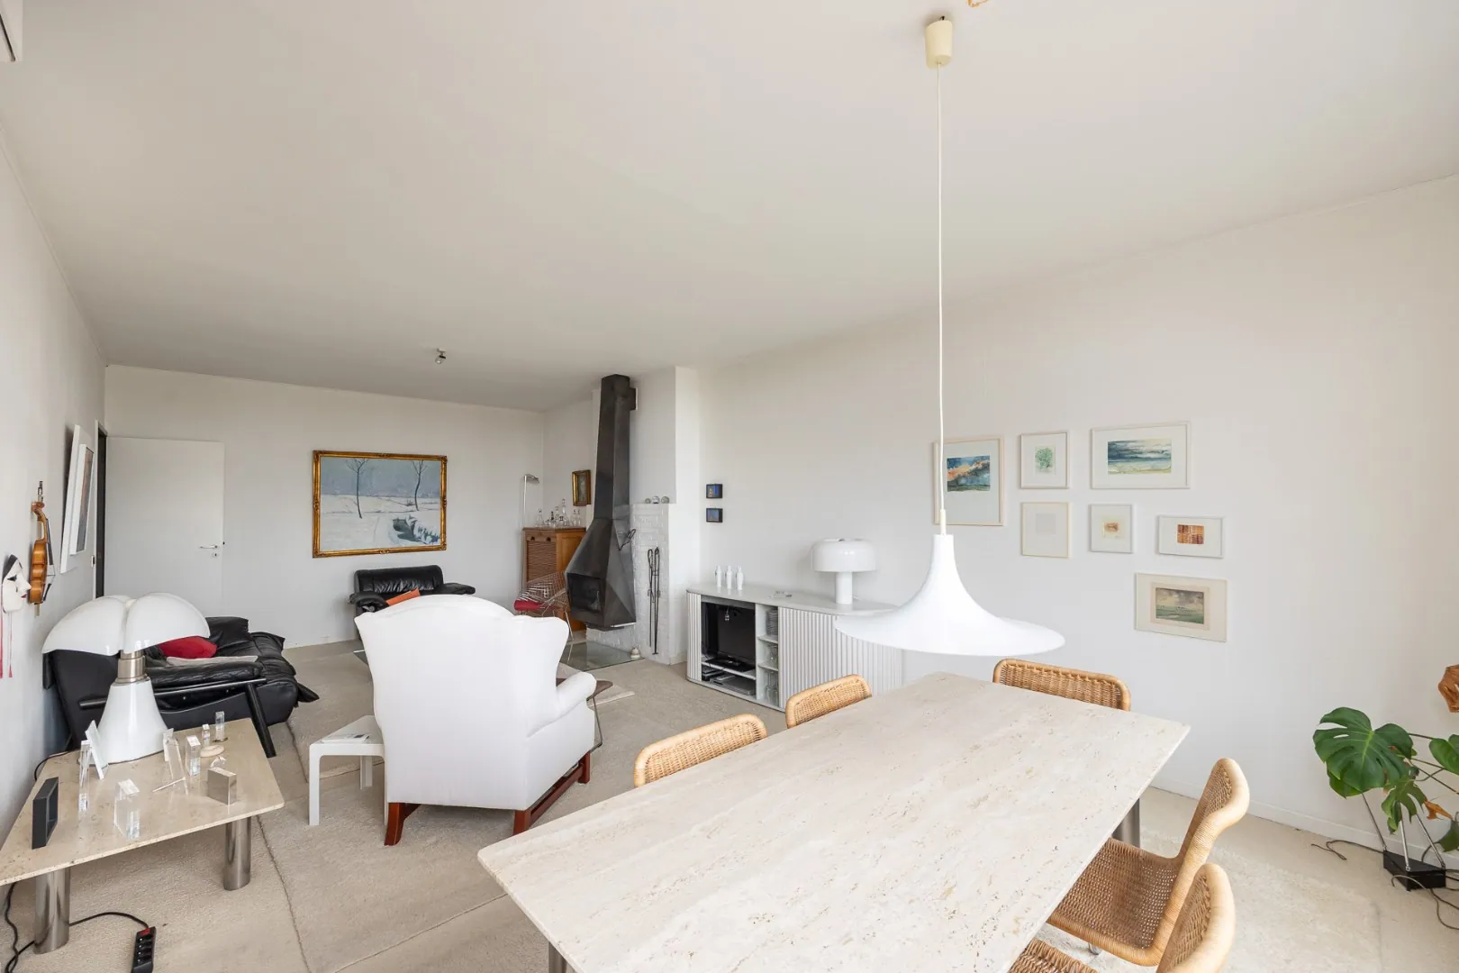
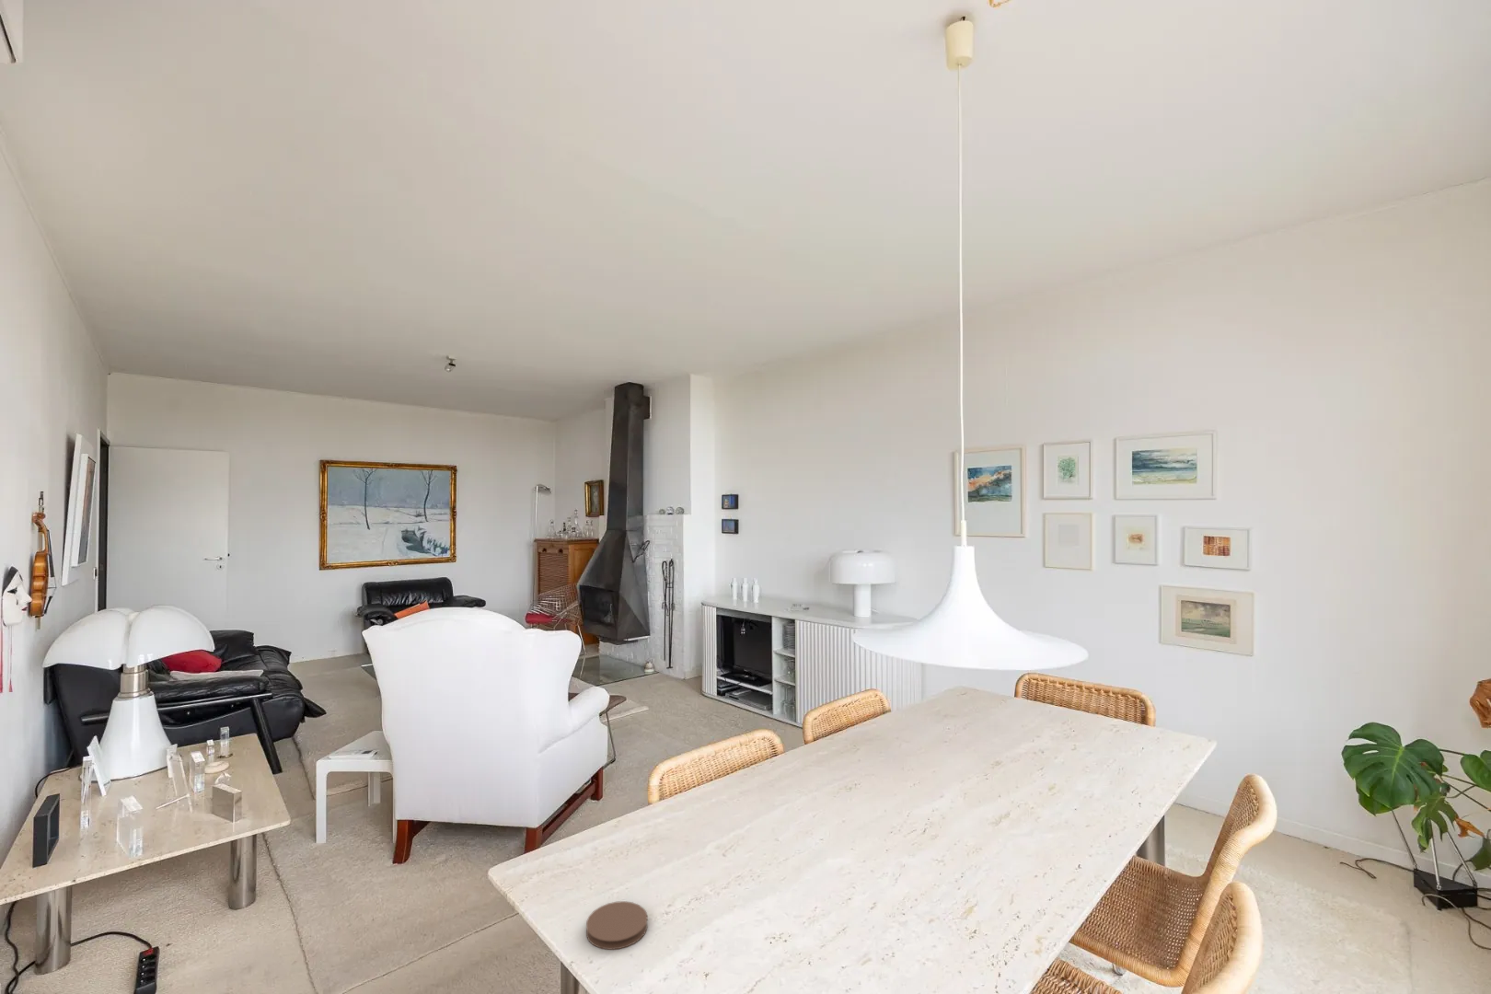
+ coaster (617, 924)
